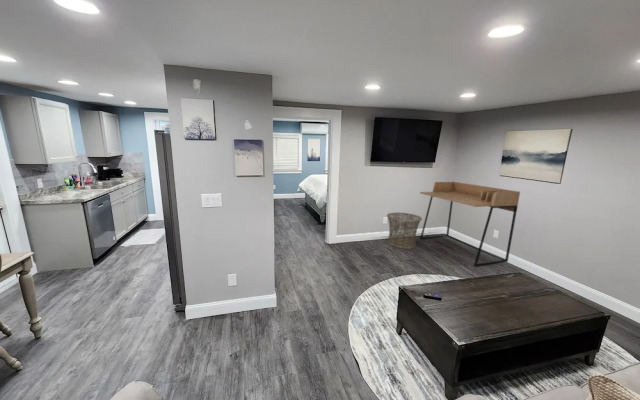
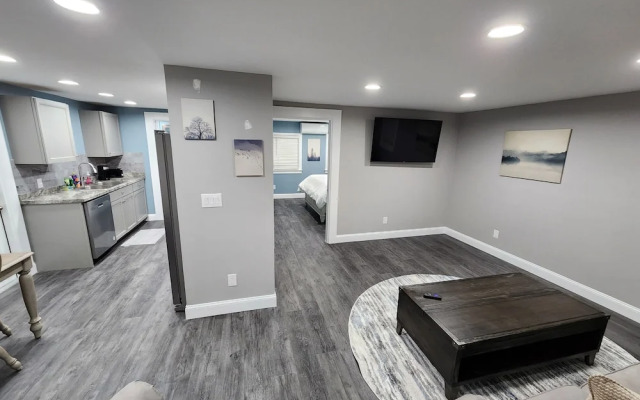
- basket (402, 229)
- desk (450, 218)
